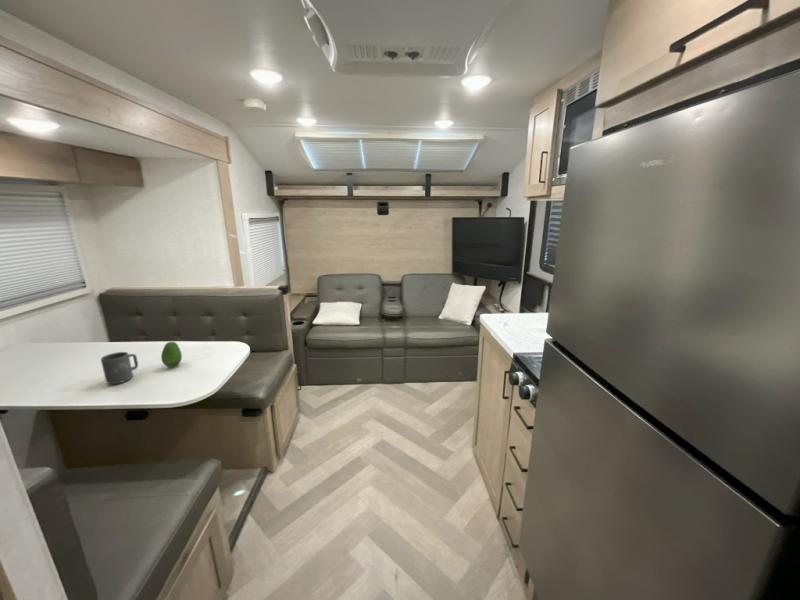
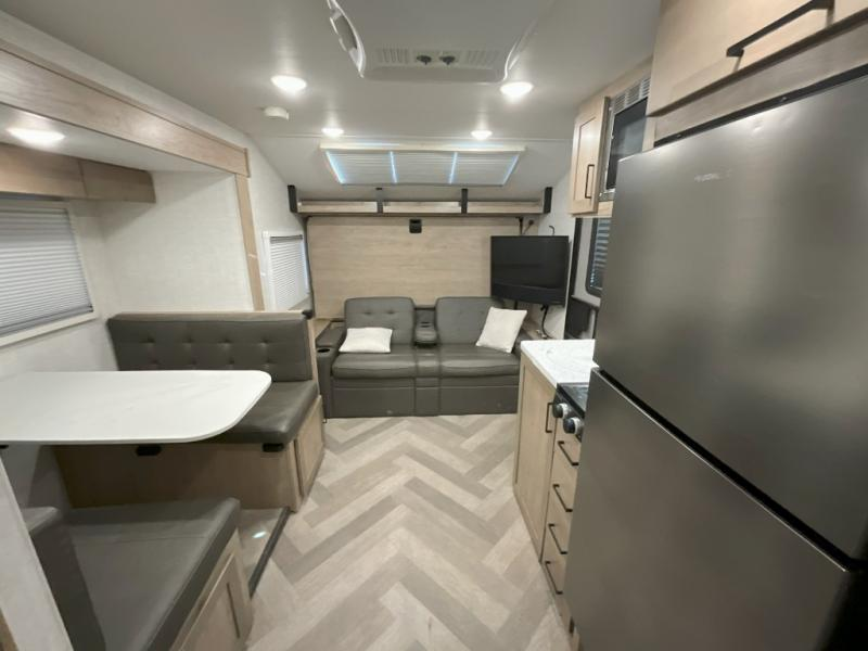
- mug (121, 366)
- fruit (171, 354)
